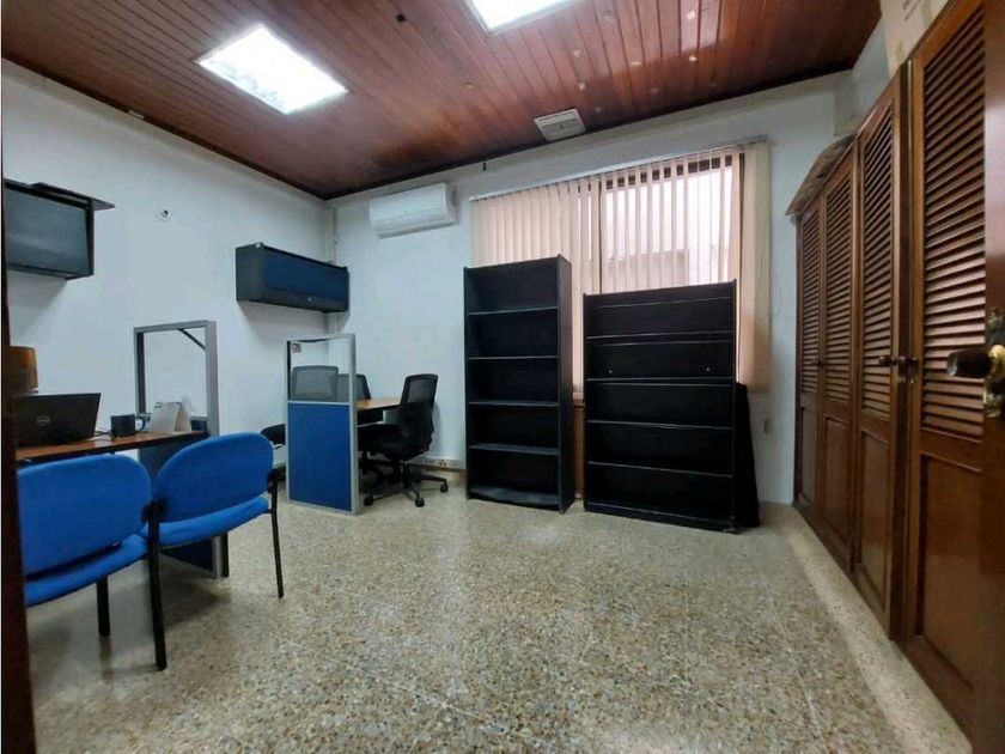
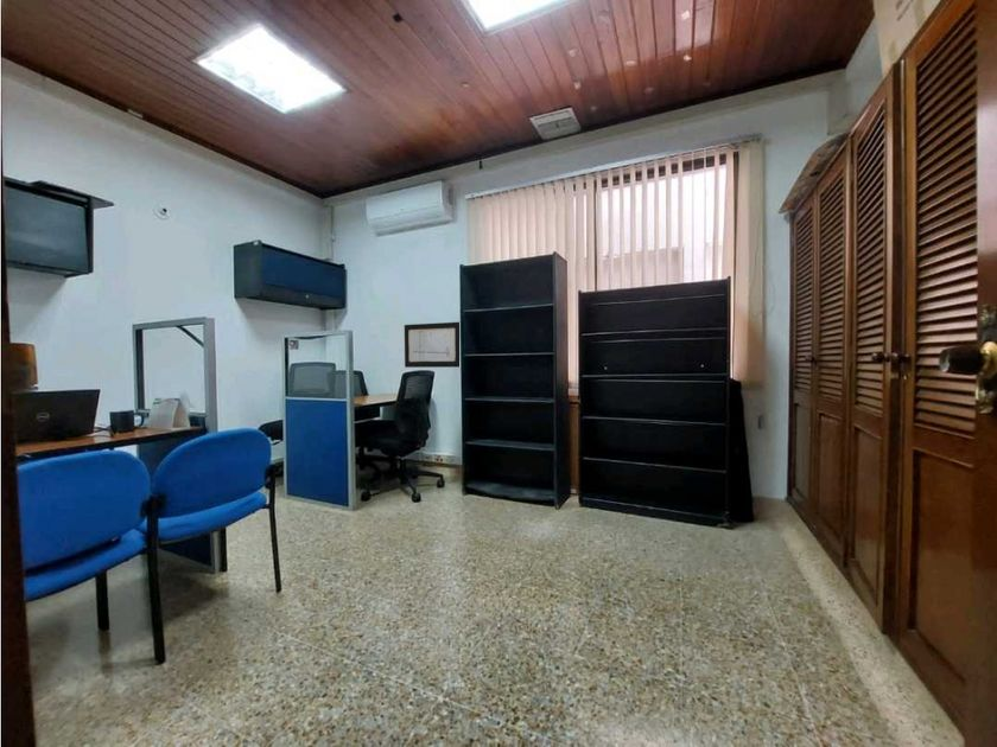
+ wall art (431, 345)
